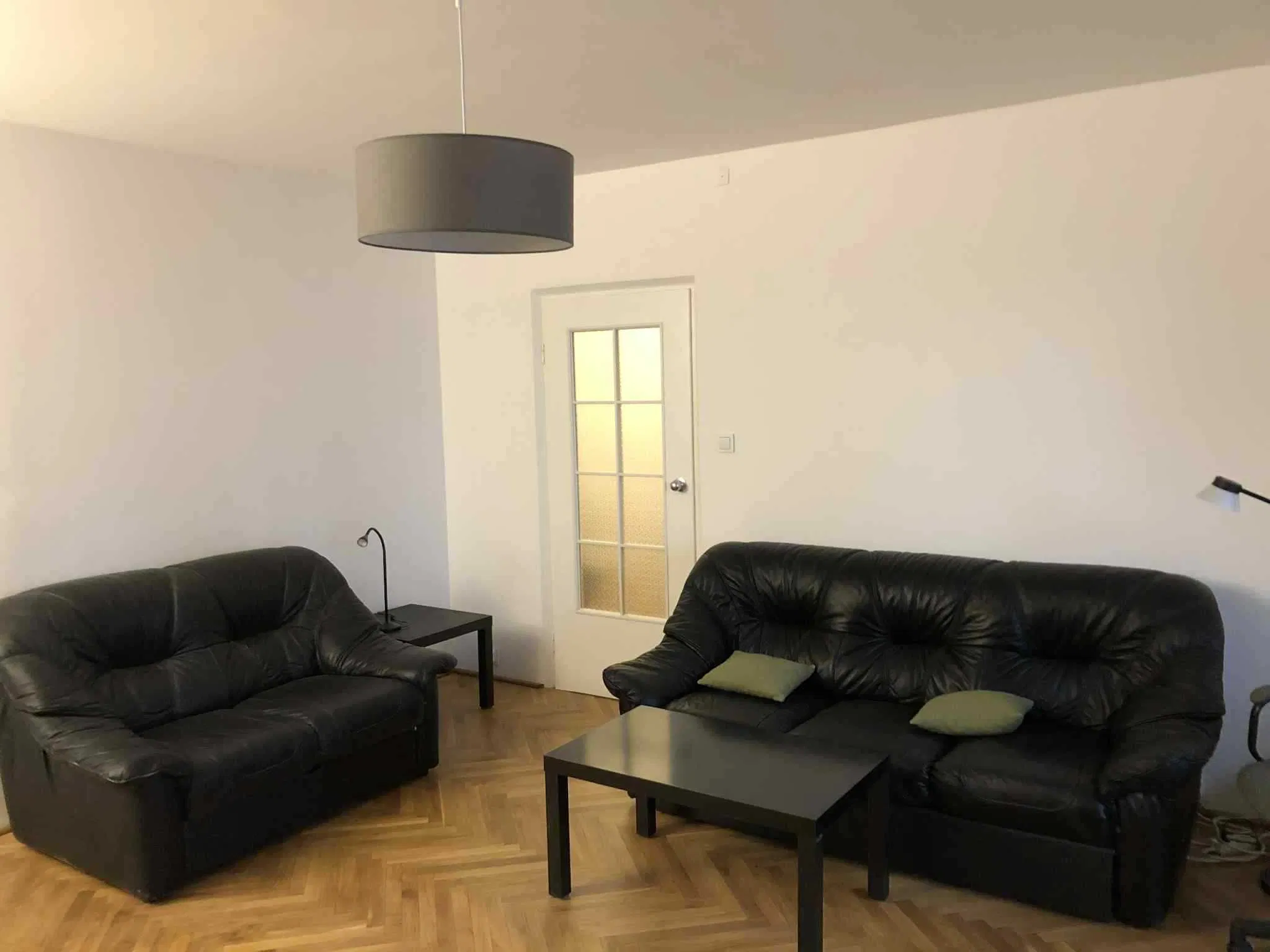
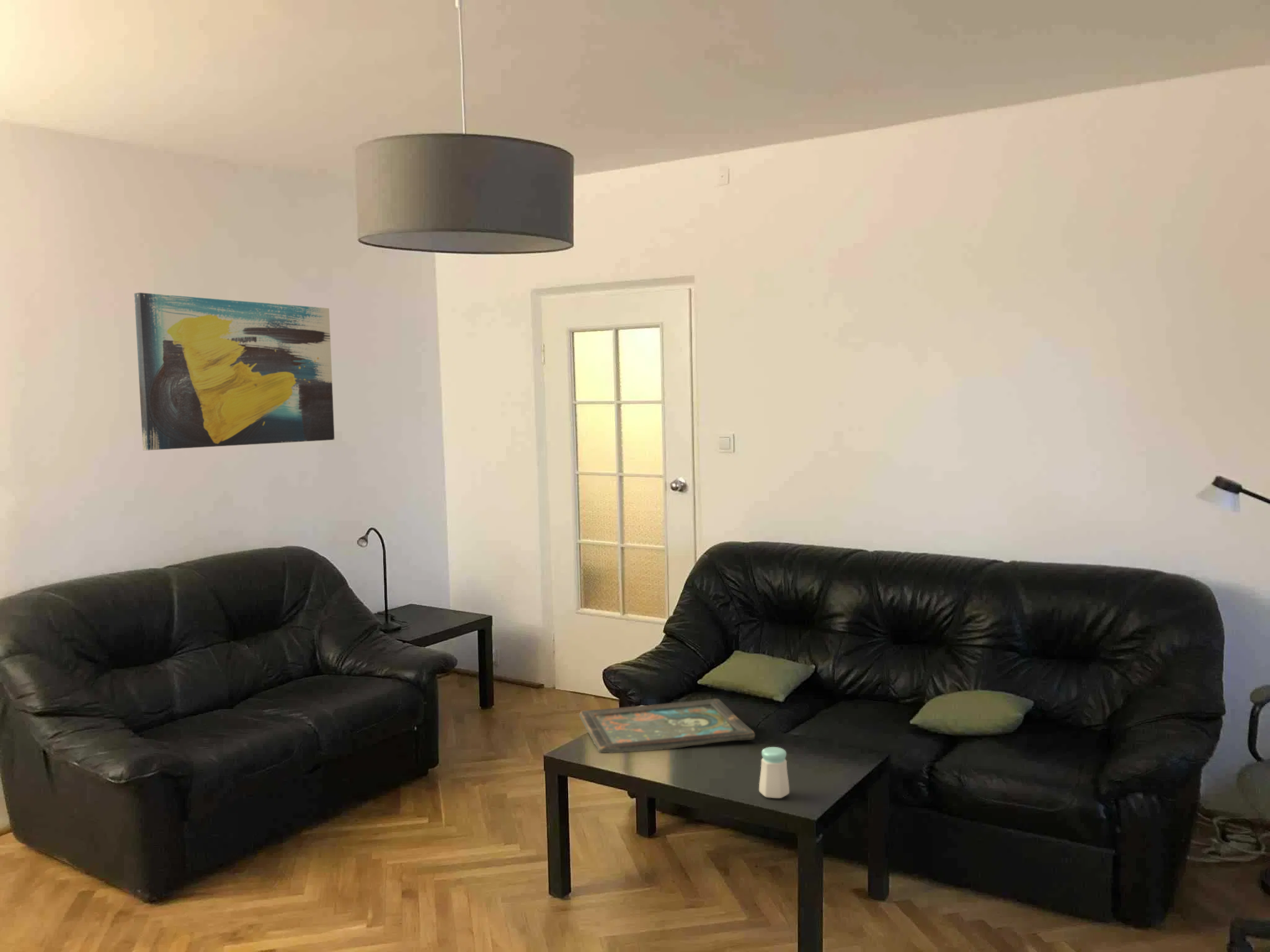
+ wall art (243, 373)
+ decorative tray (664, 725)
+ salt shaker (774, 772)
